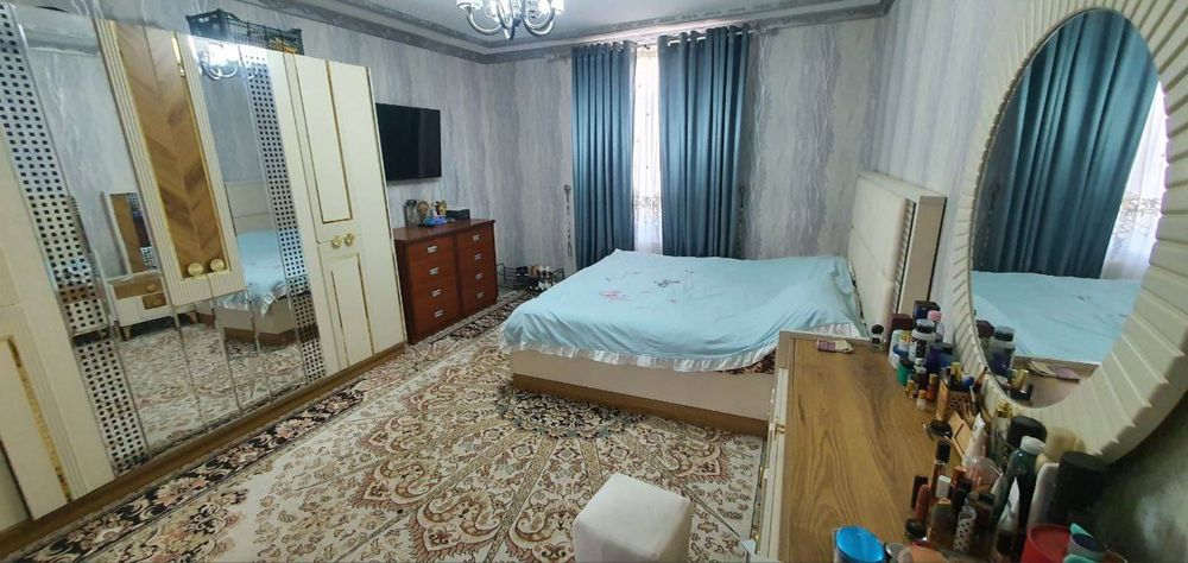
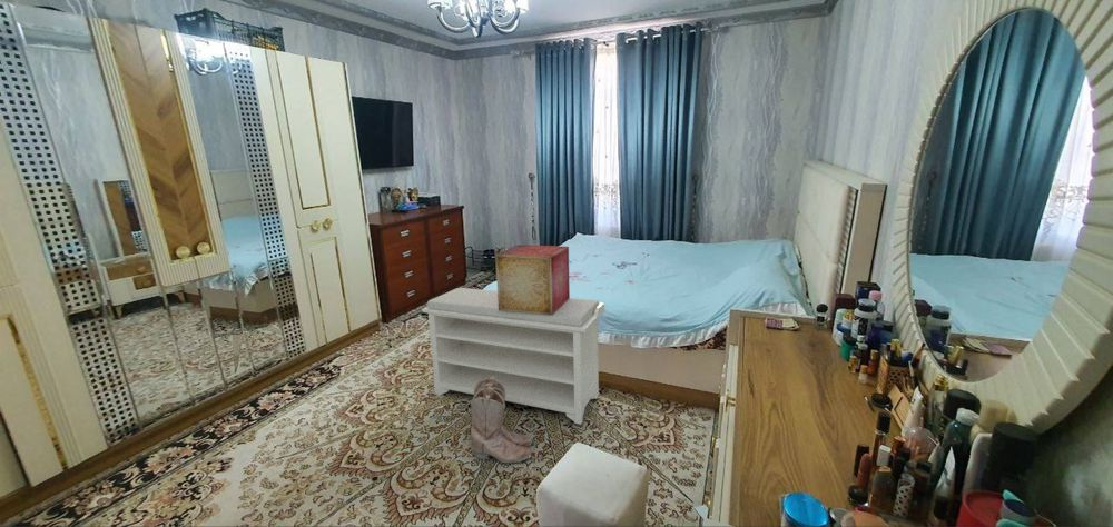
+ decorative box (534, 277)
+ boots (501, 417)
+ bench (514, 348)
